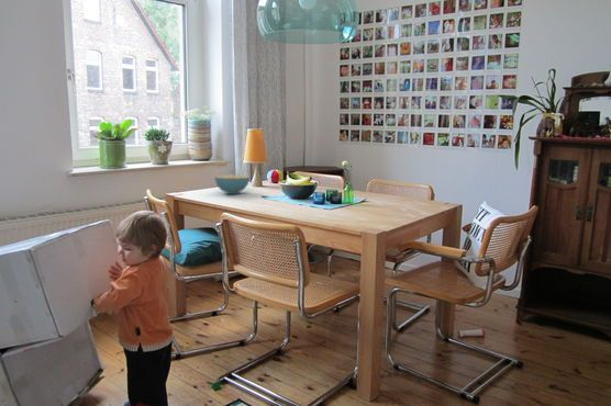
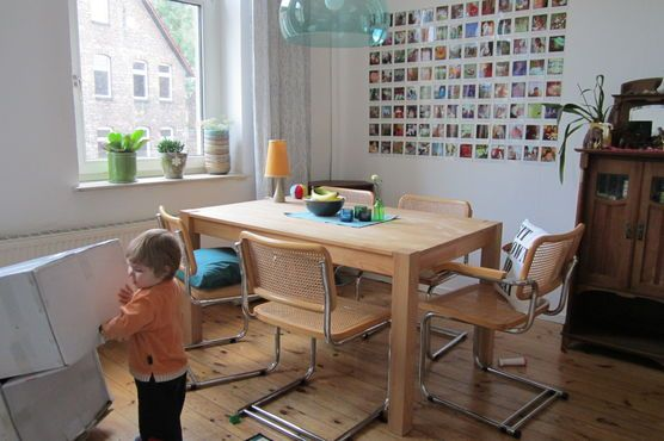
- cereal bowl (232, 184)
